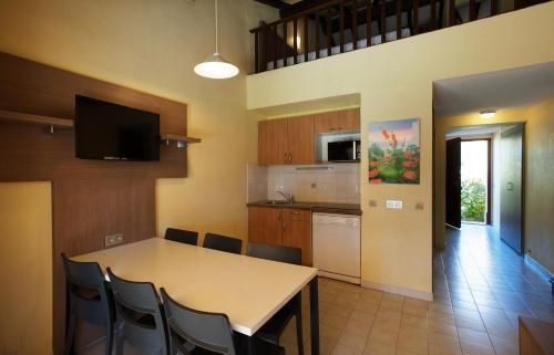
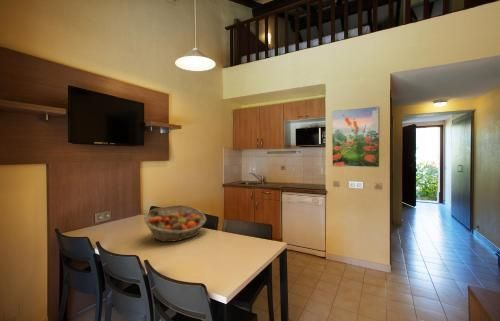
+ fruit basket (176, 222)
